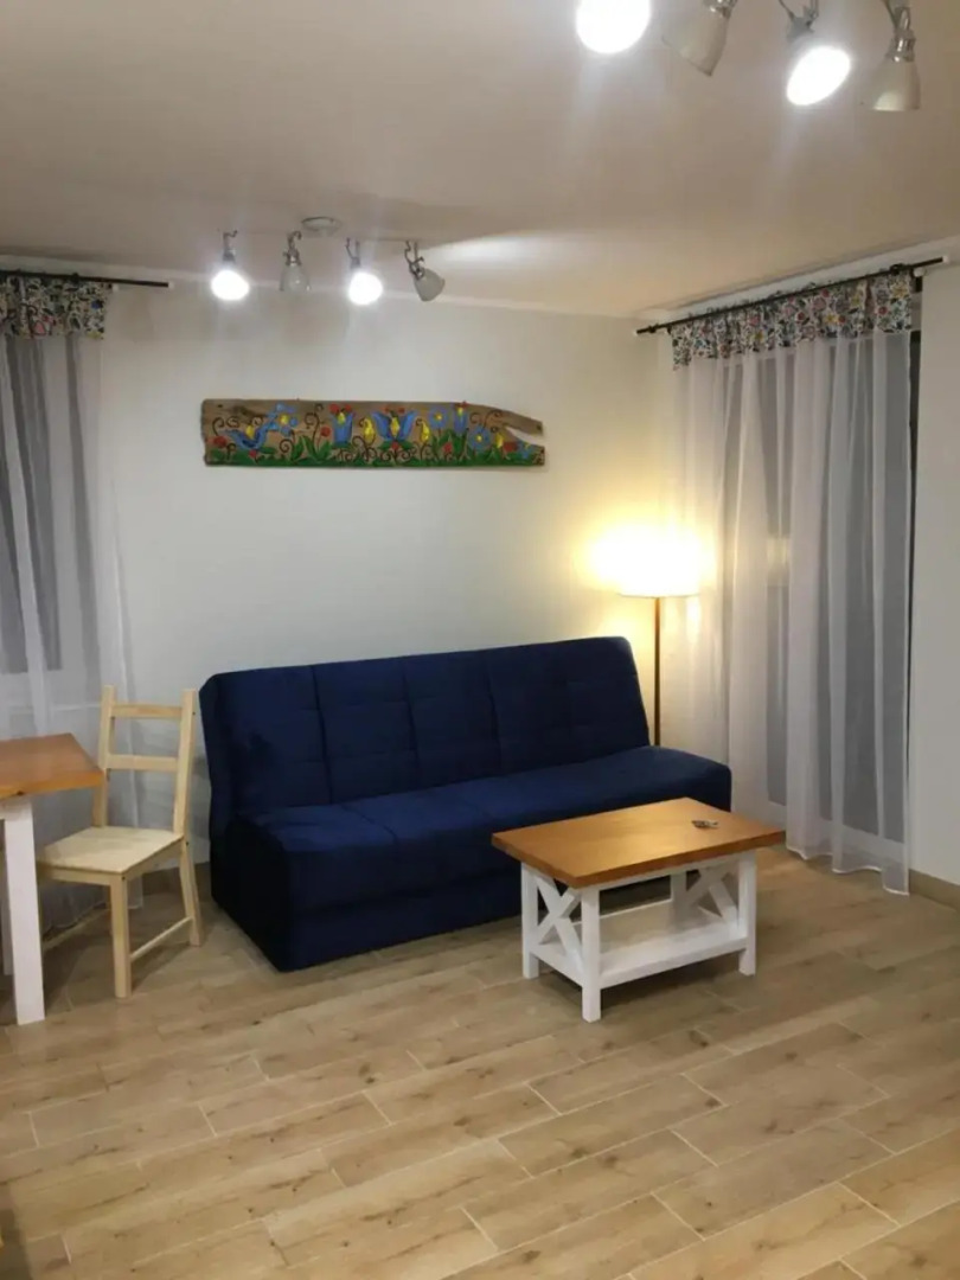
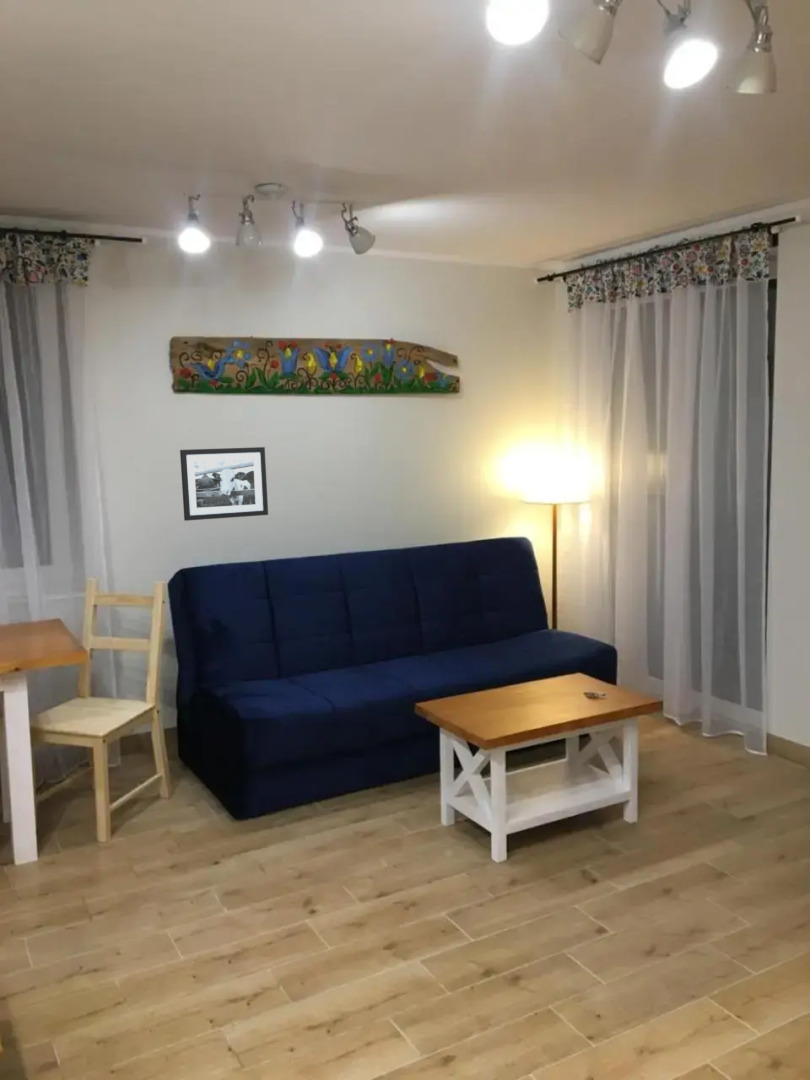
+ picture frame (225, 483)
